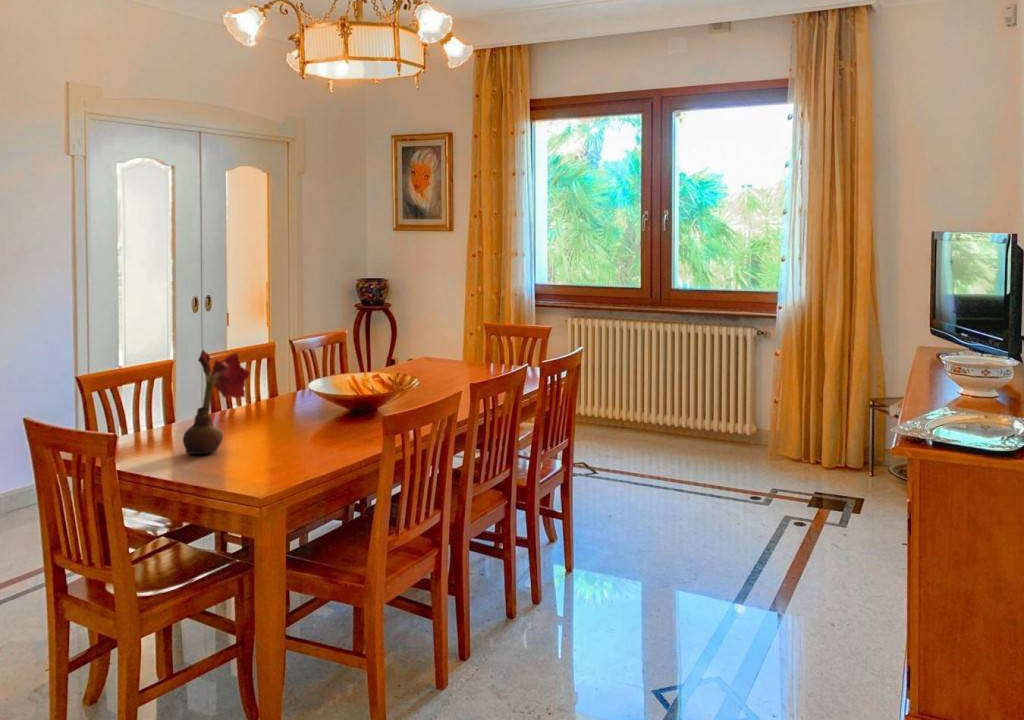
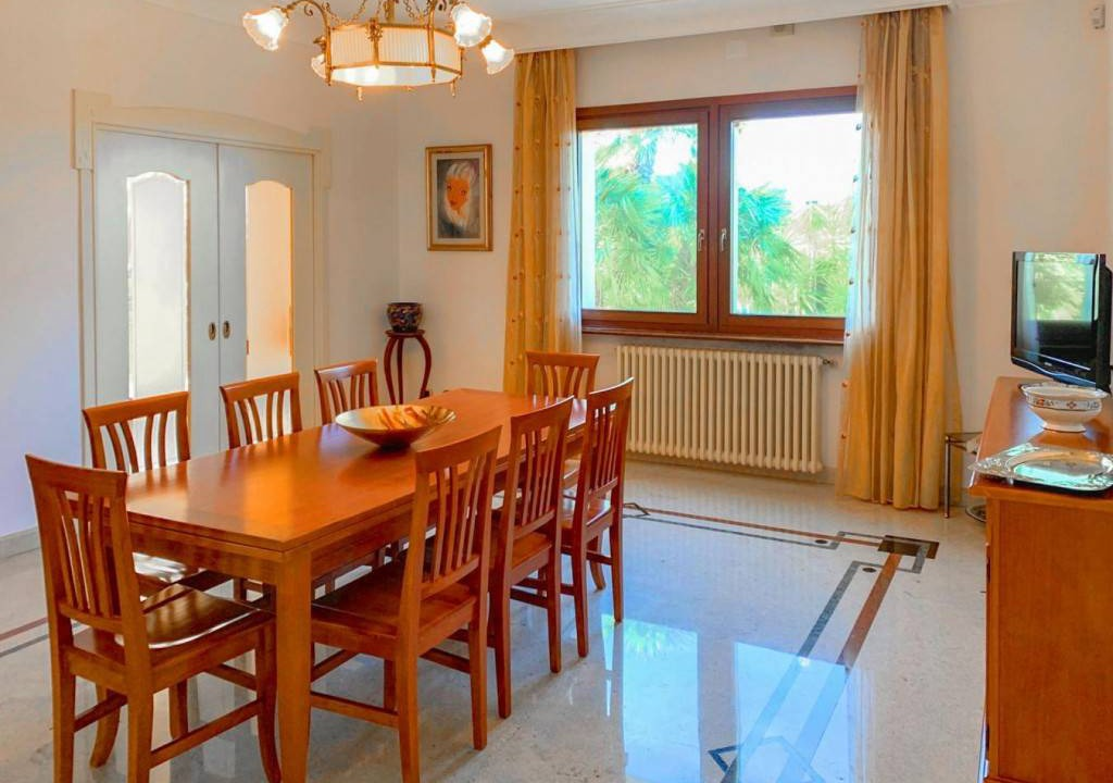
- flower (211, 396)
